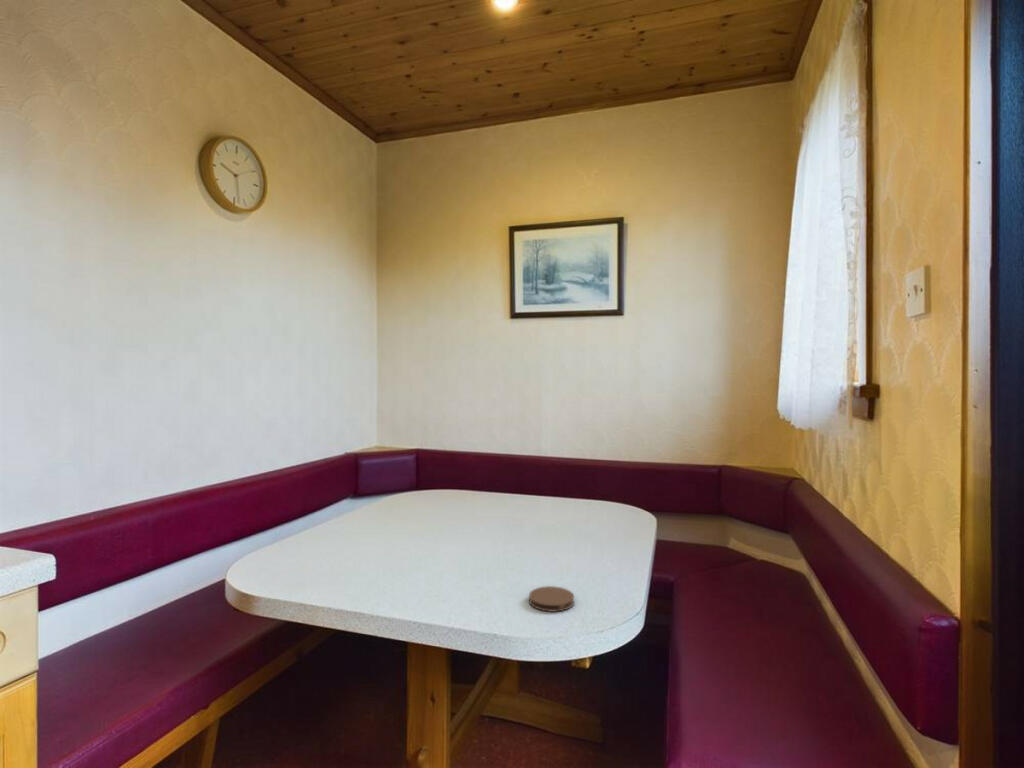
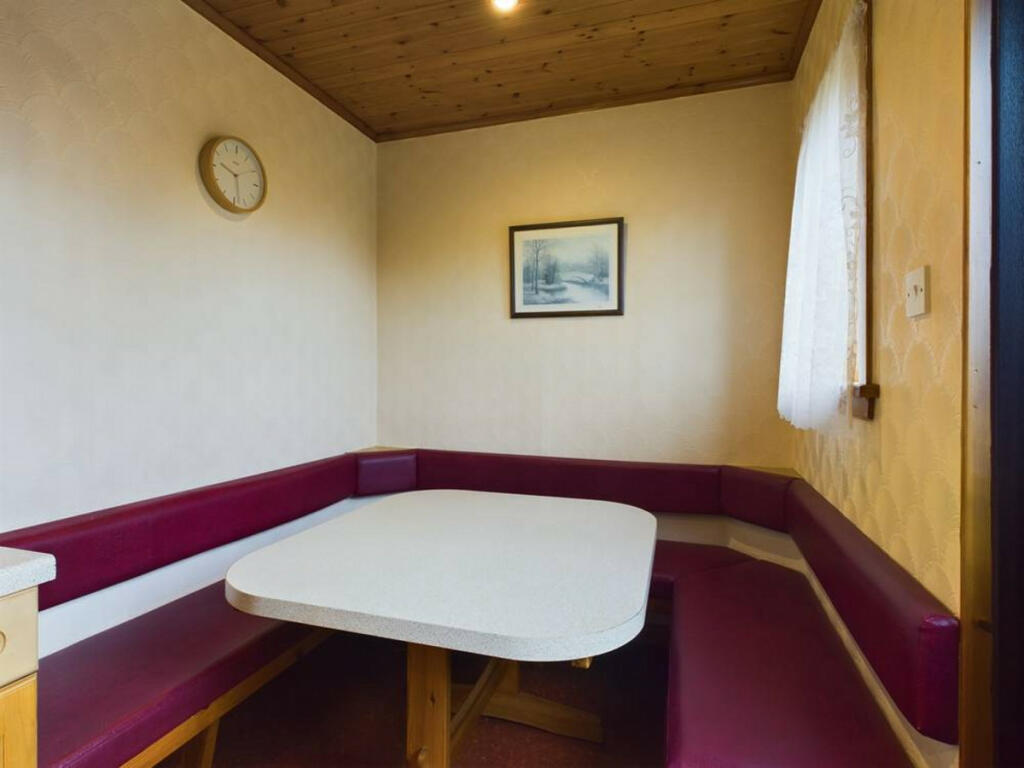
- coaster (551, 598)
